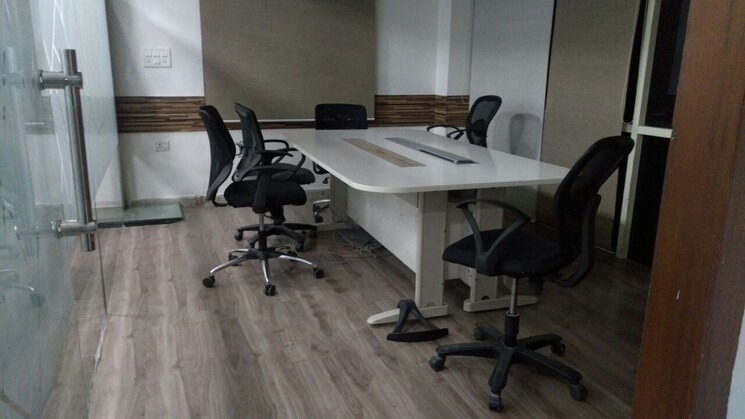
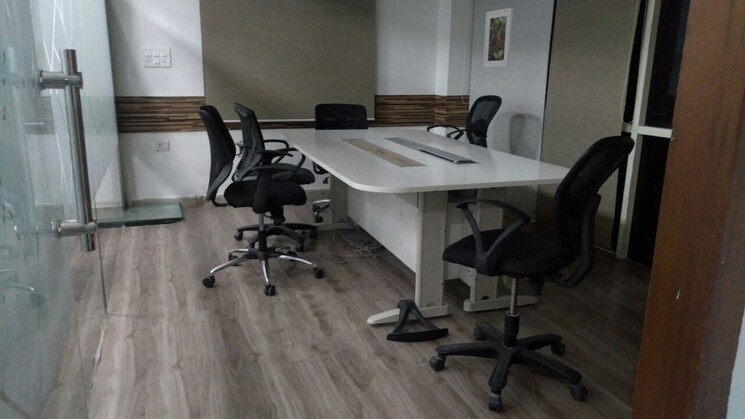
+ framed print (497, 39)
